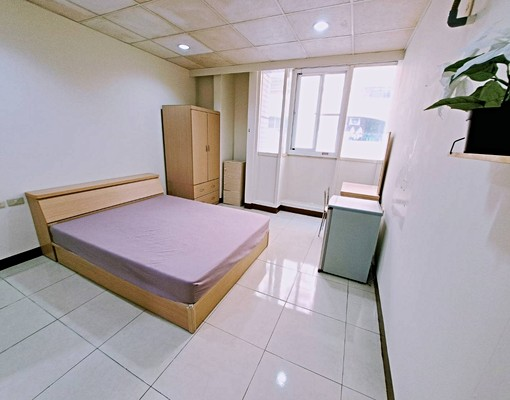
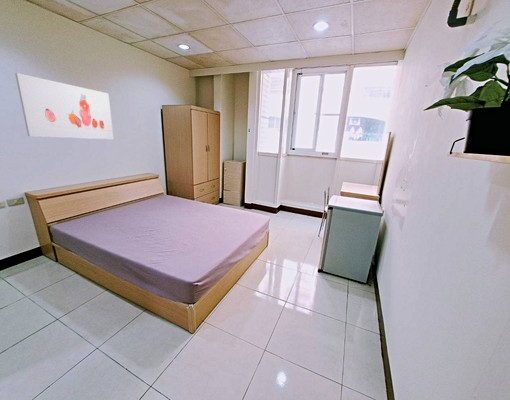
+ wall art (73, 112)
